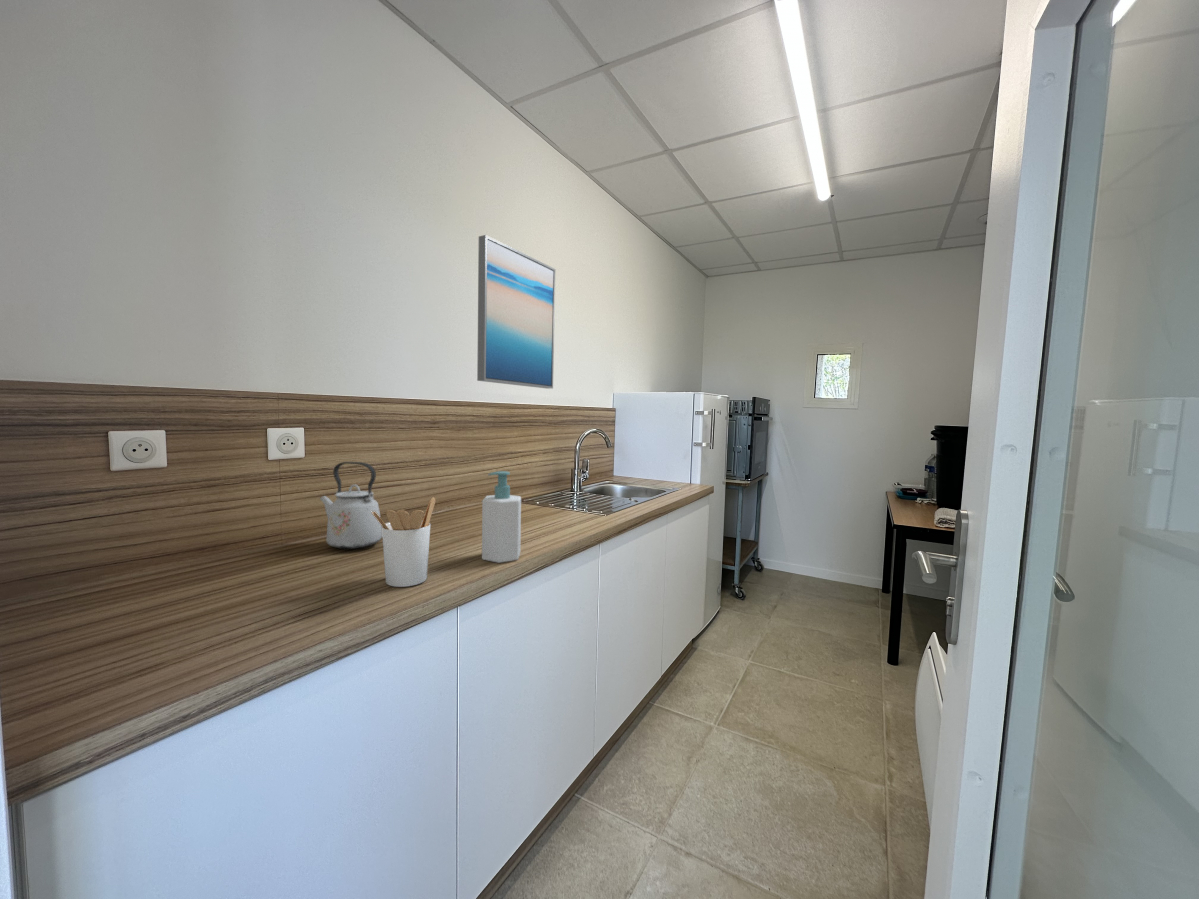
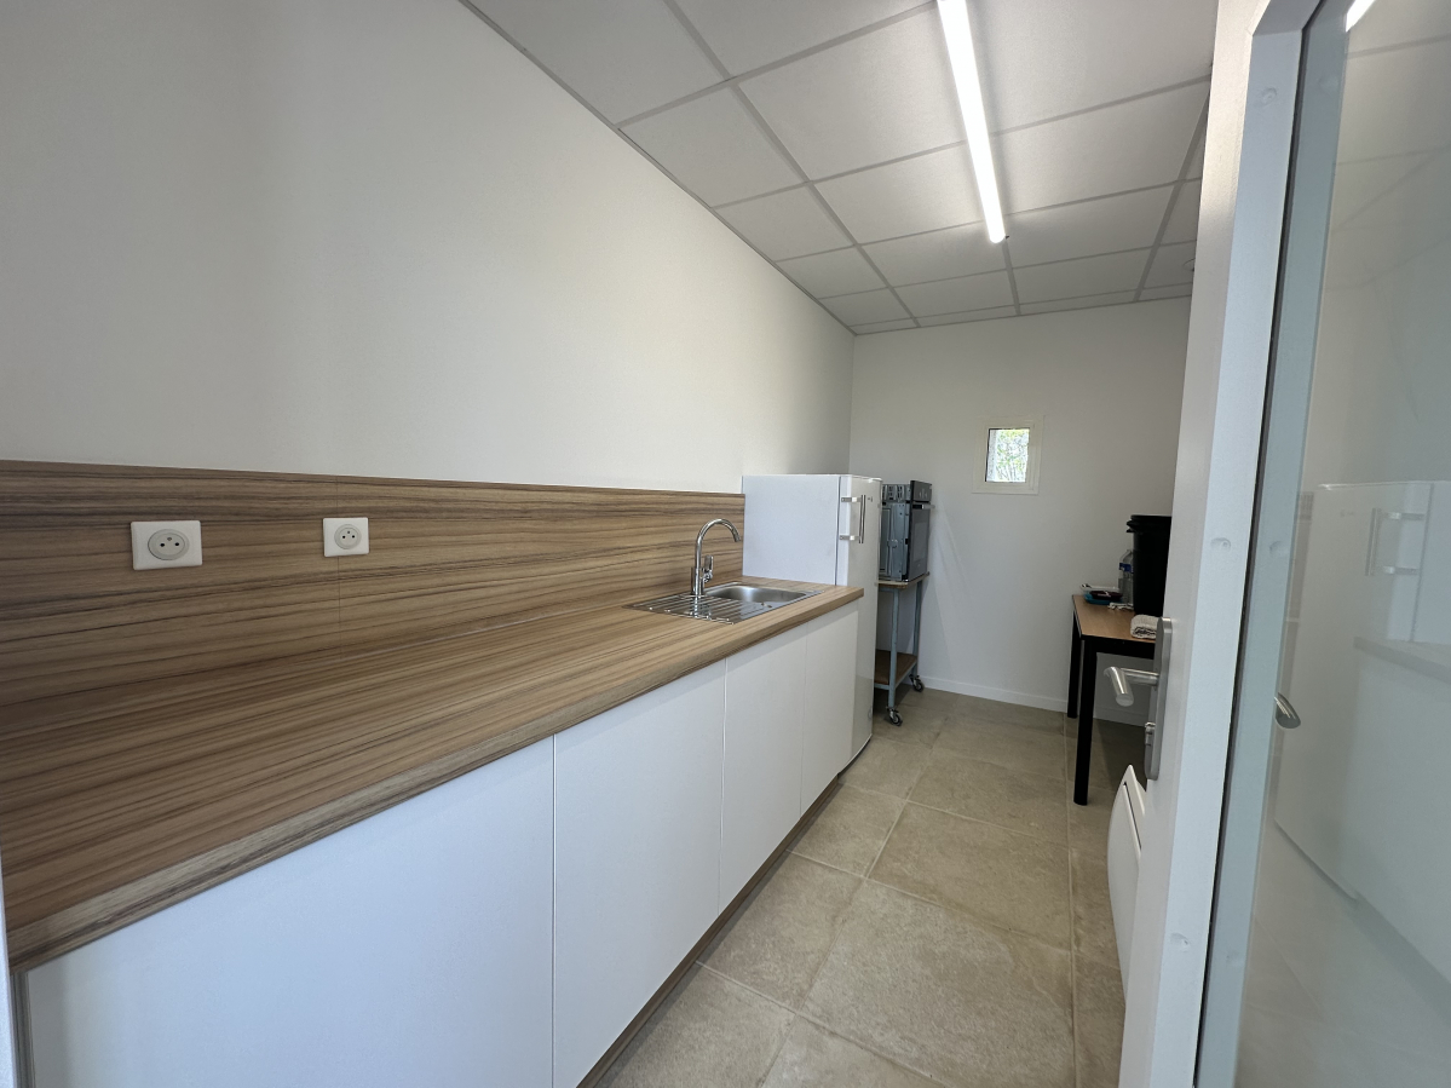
- soap bottle (502, 514)
- utensil holder (406, 542)
- kettle (347, 503)
- wall art (519, 320)
